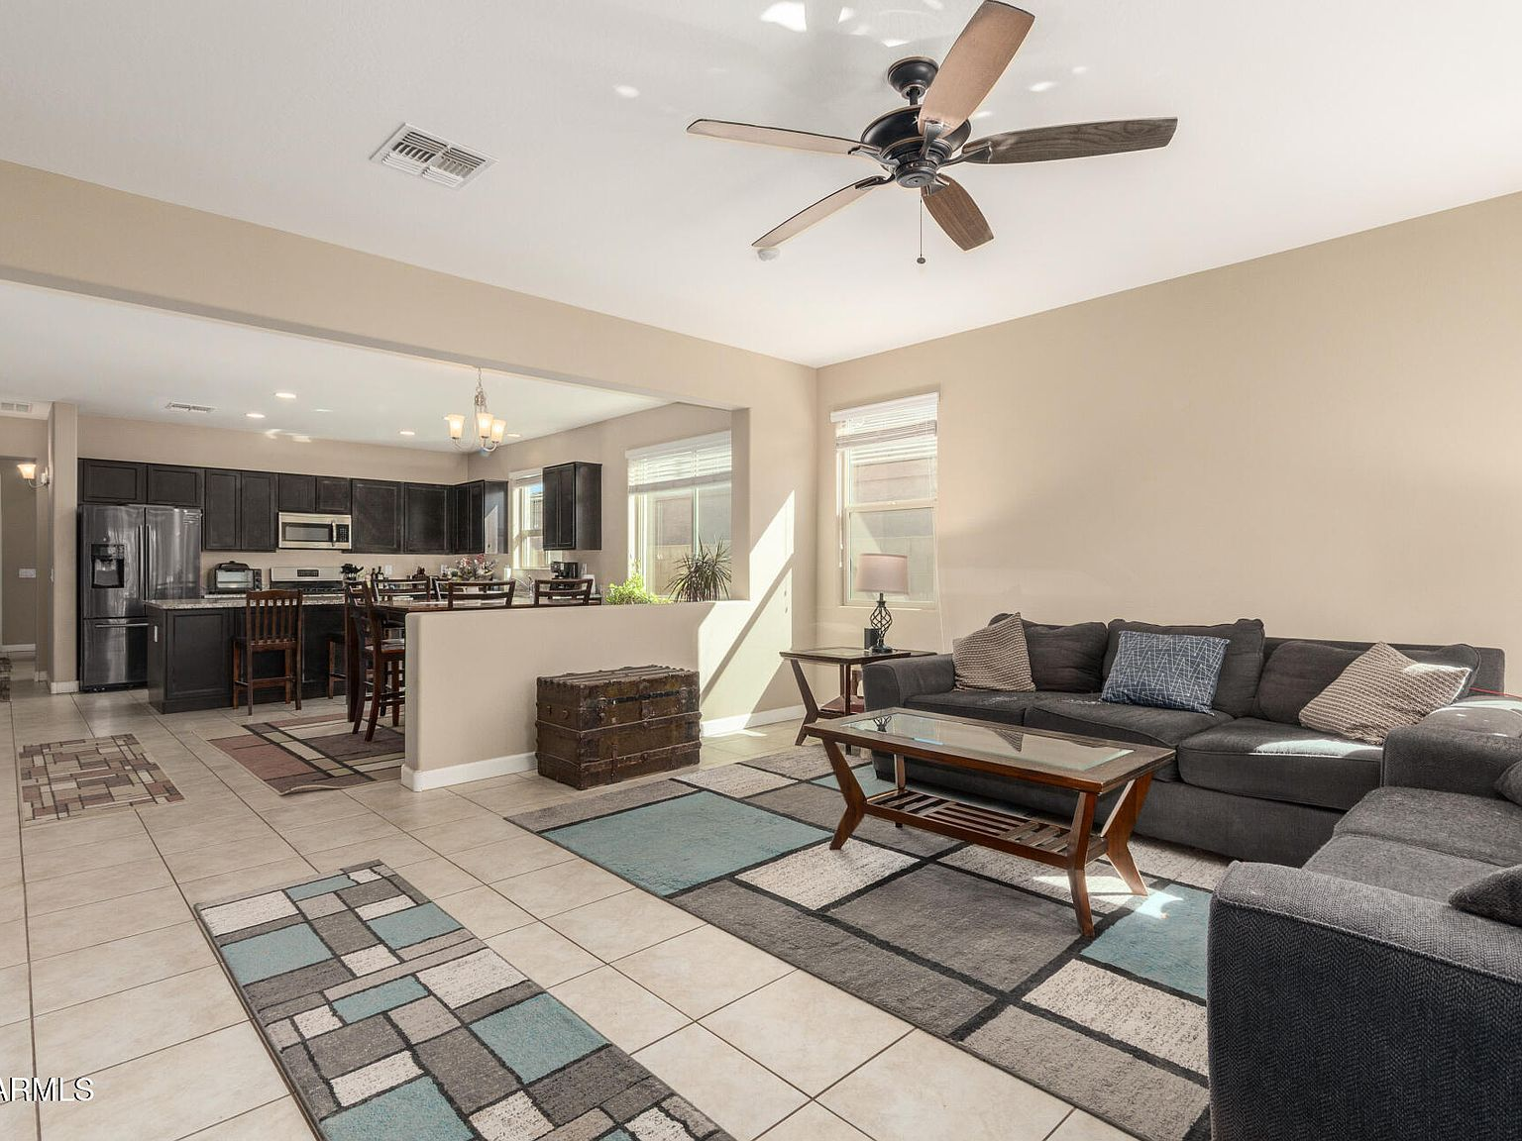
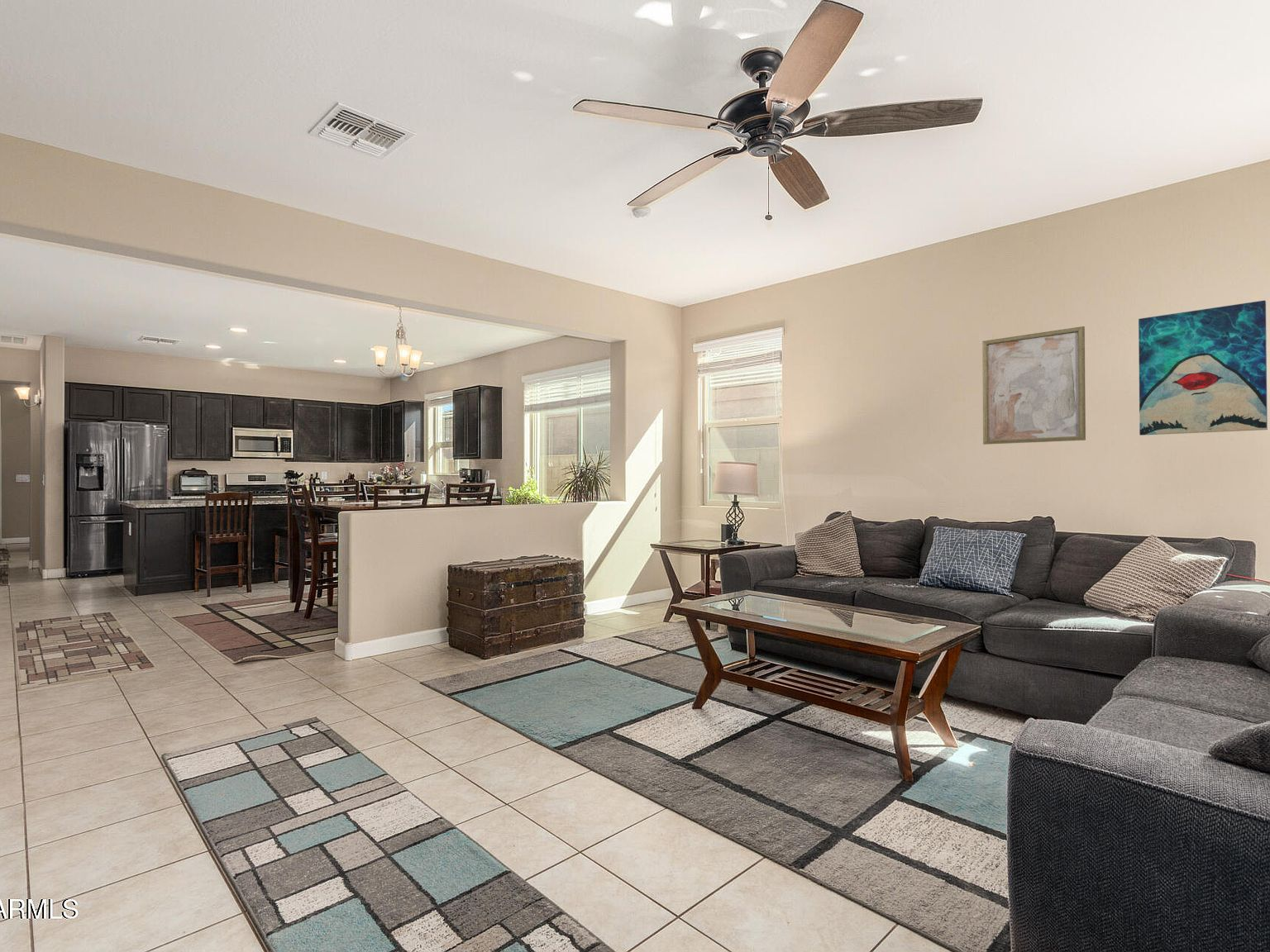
+ wall art (1199, 371)
+ wall art (1031, 388)
